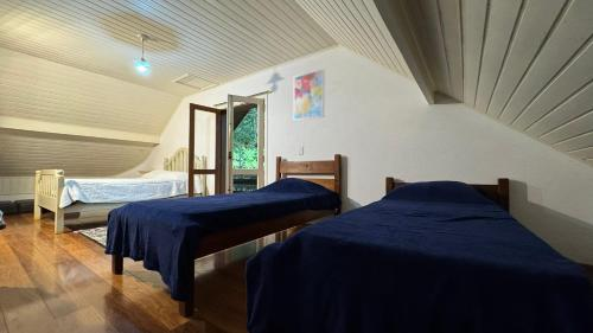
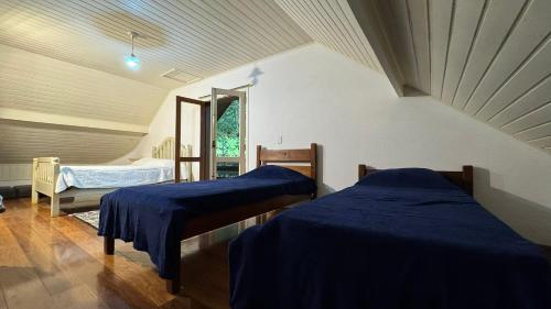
- wall art (307, 96)
